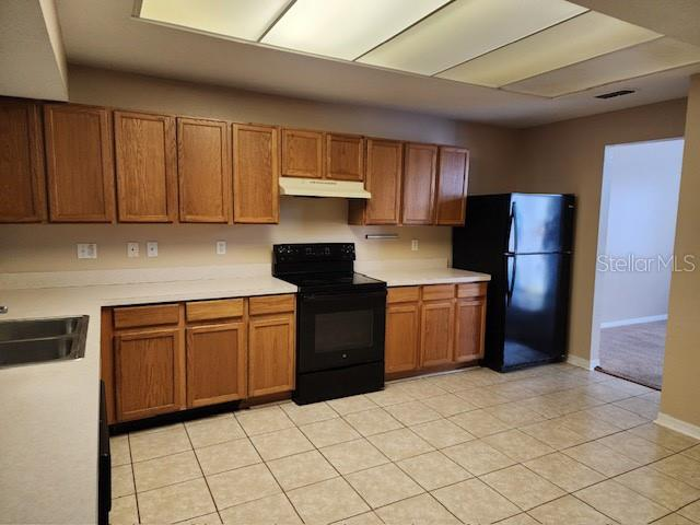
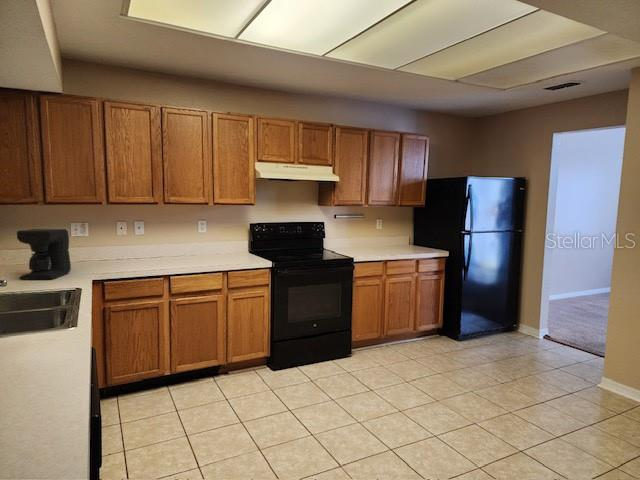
+ coffee maker (43, 253)
